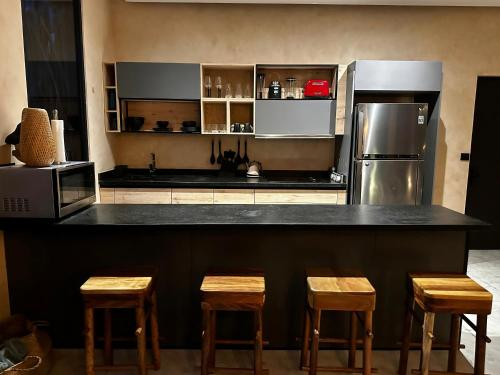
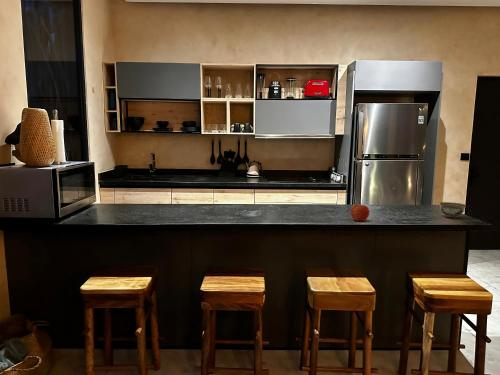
+ fruit (359, 211)
+ bowl (452, 210)
